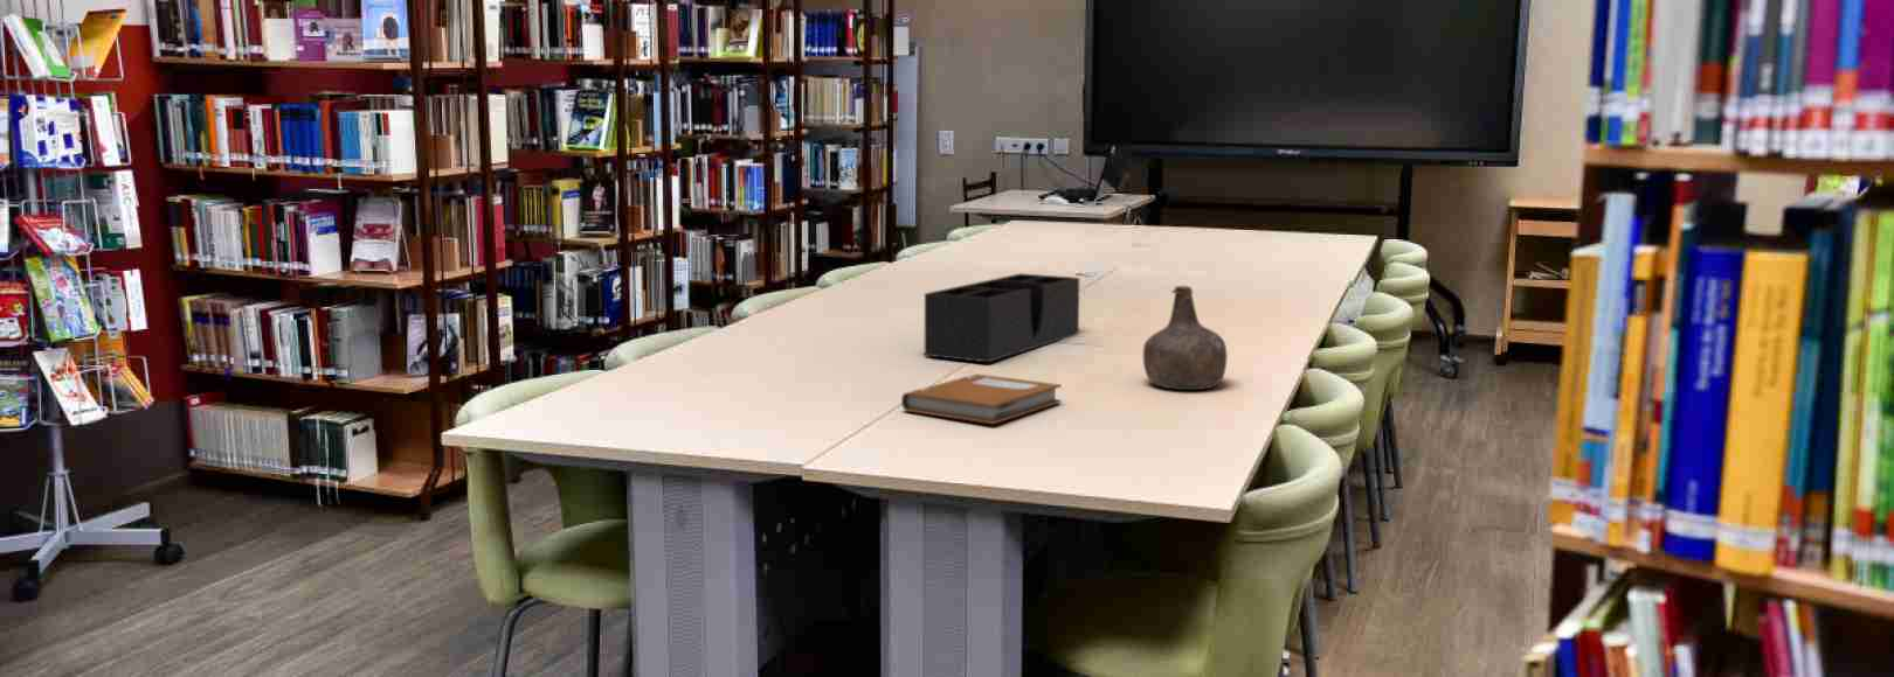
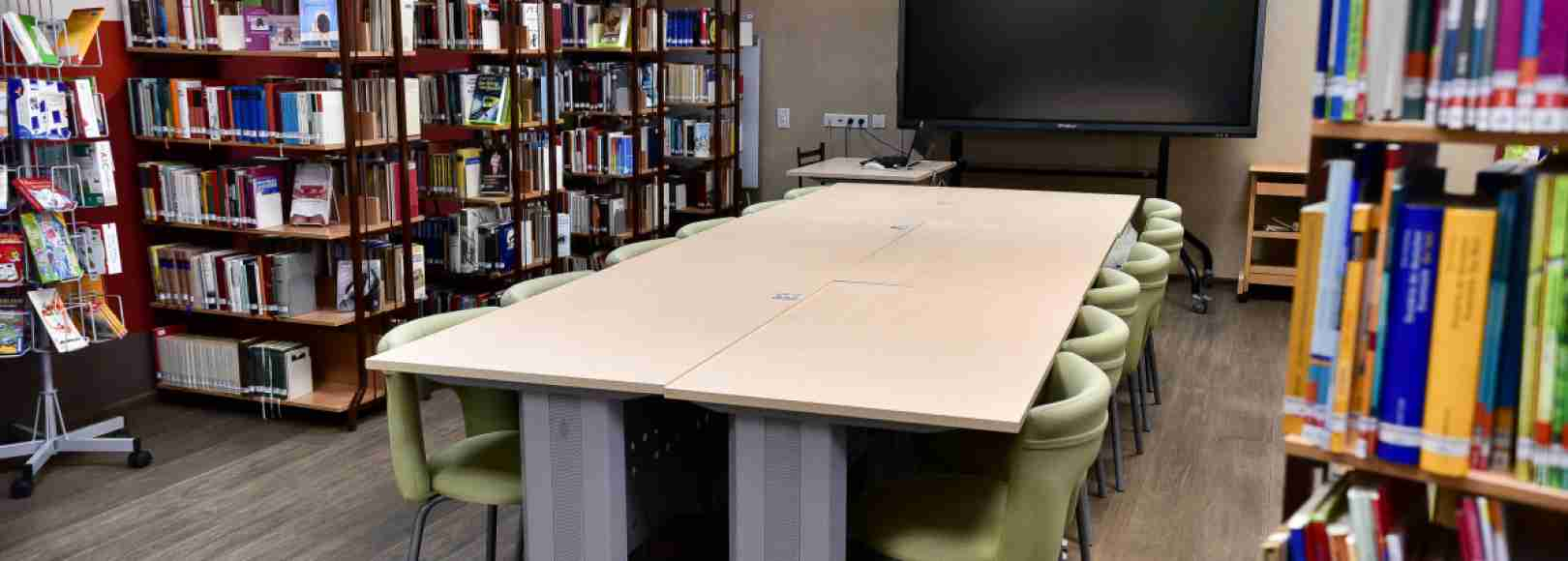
- bottle (1184, 335)
- notebook (983, 396)
- desk organizer (1004, 314)
